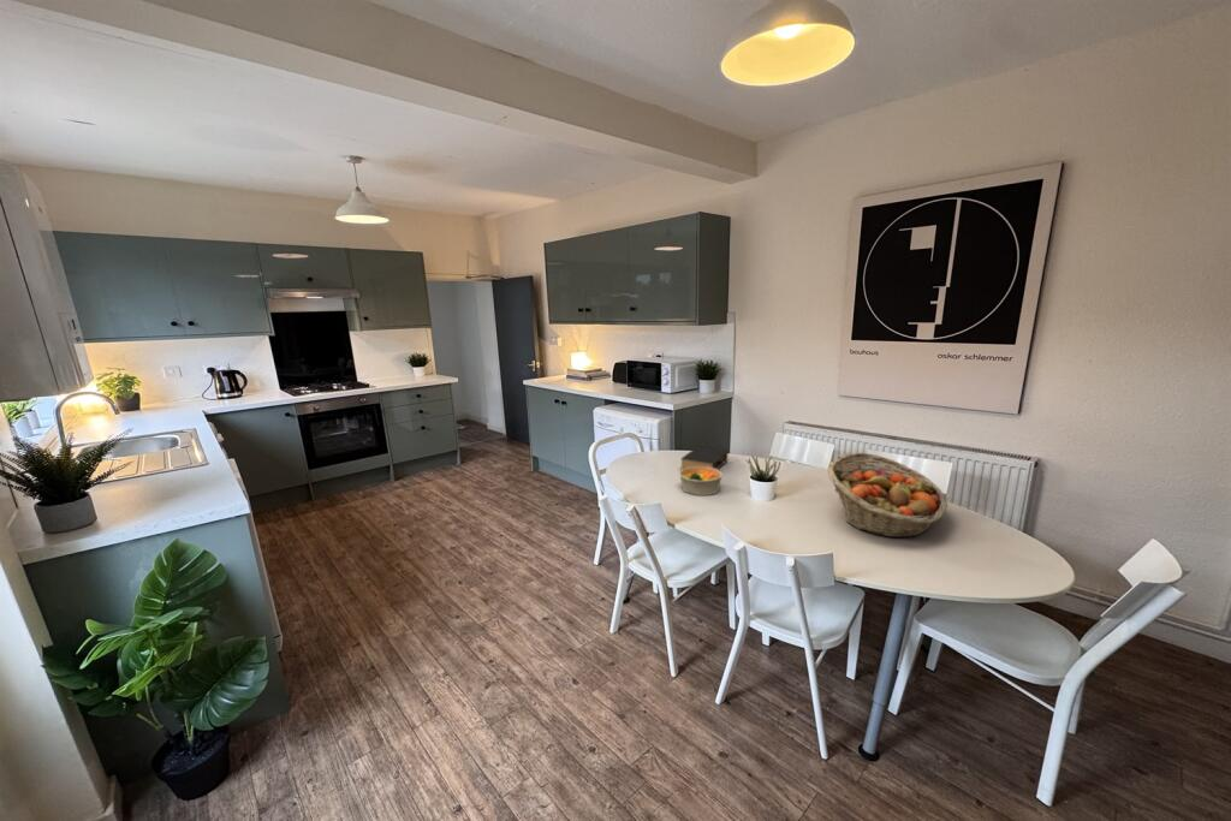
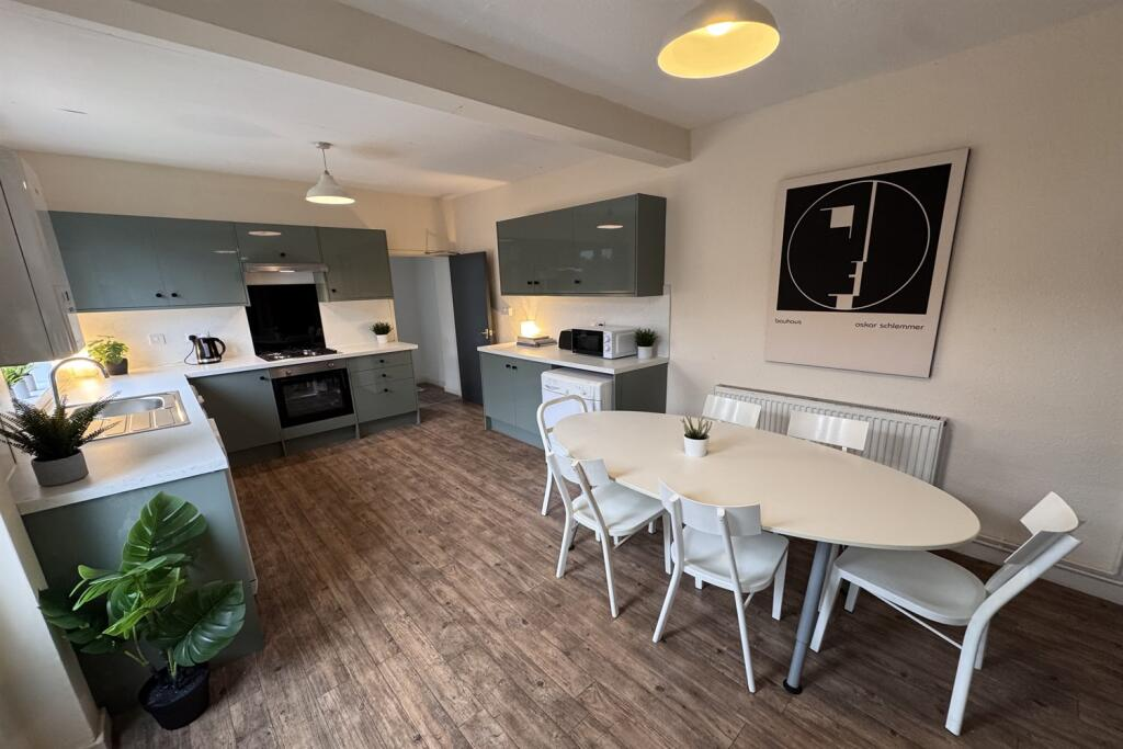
- bowl (700, 480)
- fruit basket (884, 493)
- book (704, 459)
